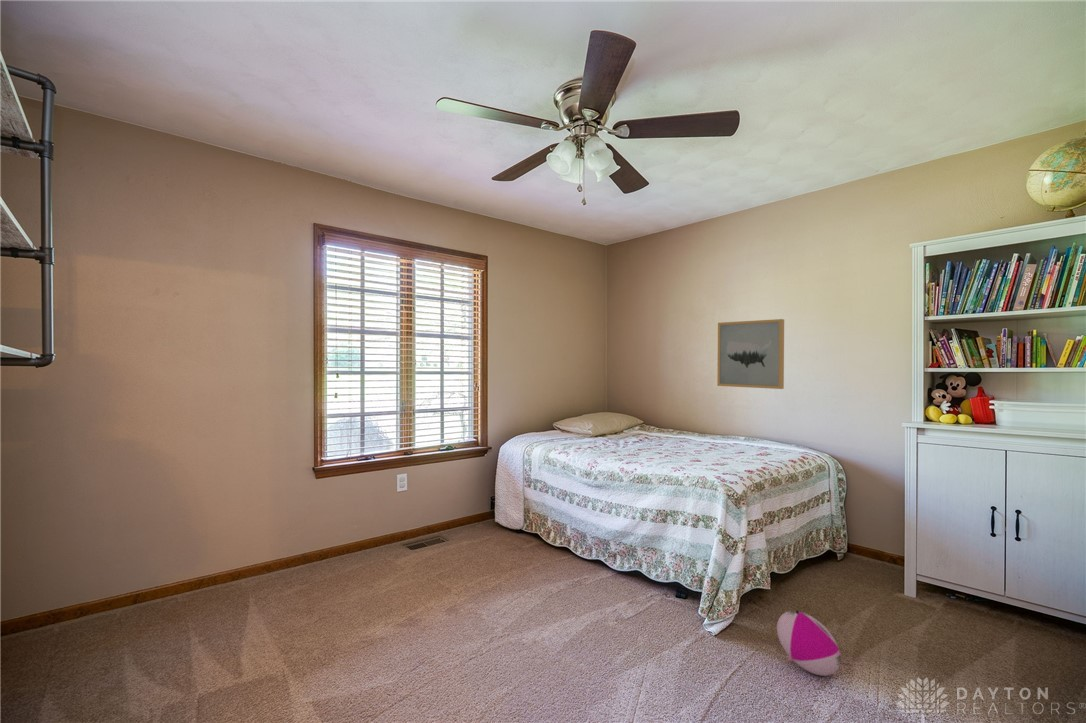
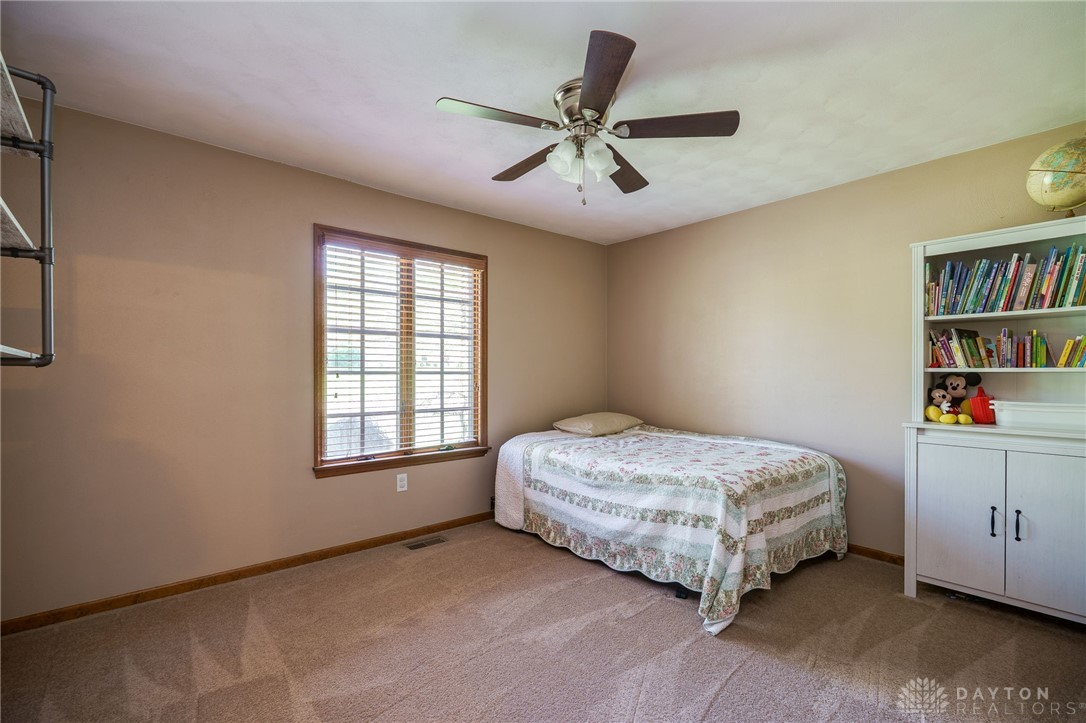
- wall art (749, 354)
- ball (808, 640)
